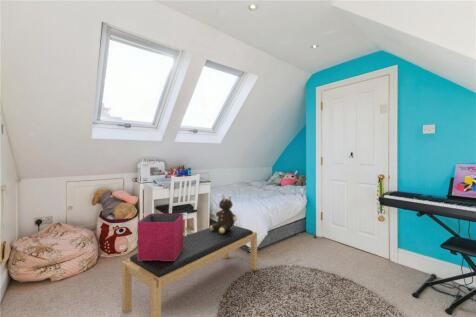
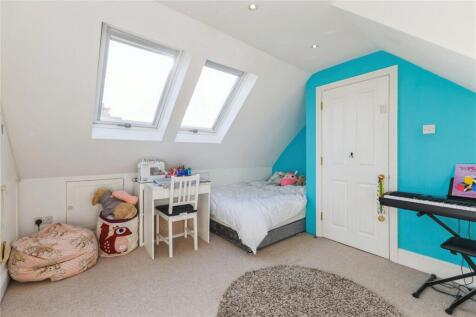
- storage bin (162, 234)
- bench (200, 262)
- teddy bear (222, 213)
